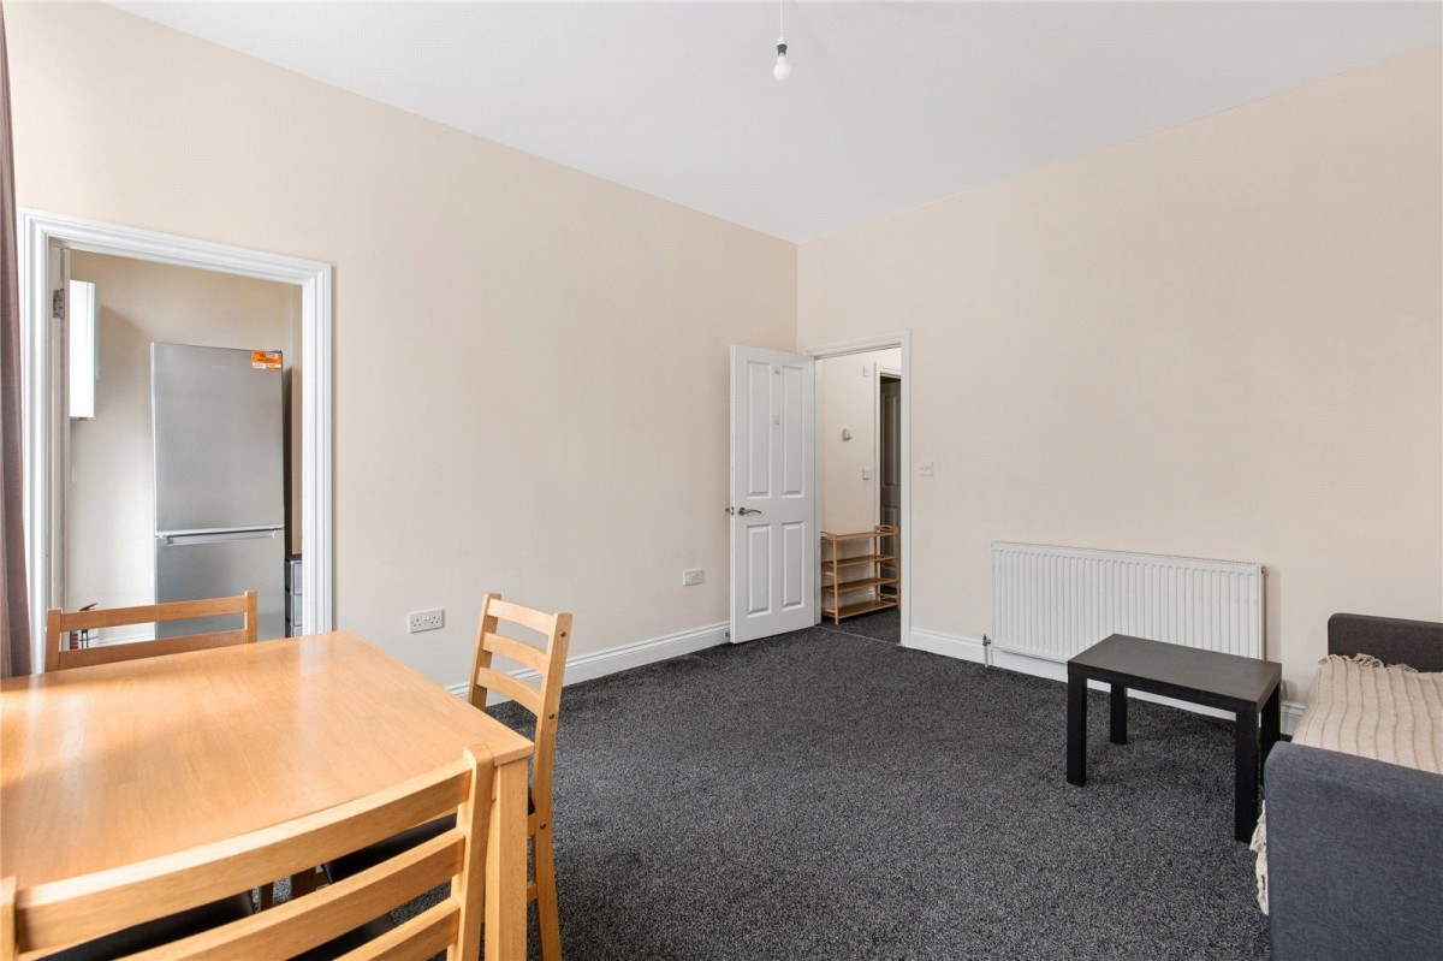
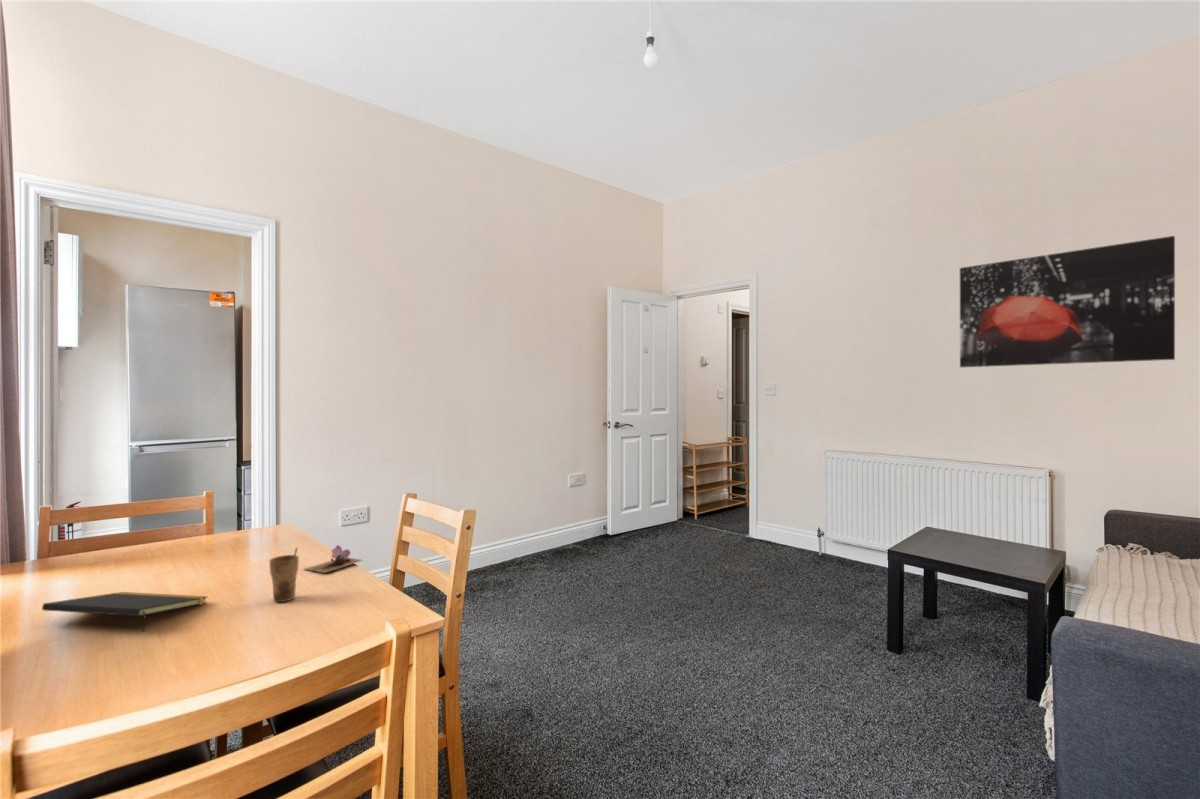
+ wall art (1055, 309)
+ cup (284, 573)
+ flower (334, 555)
+ notepad (129, 603)
